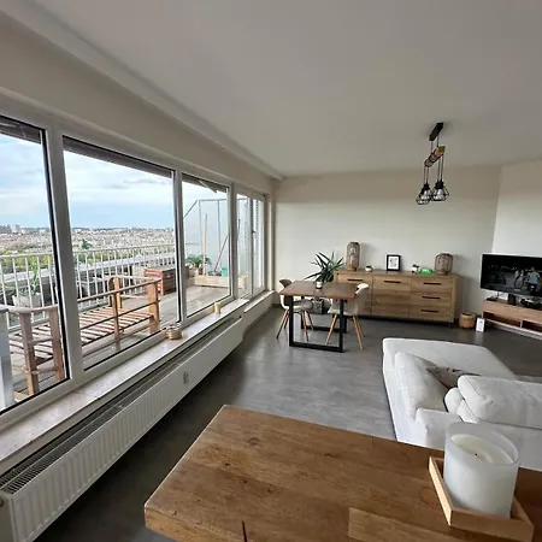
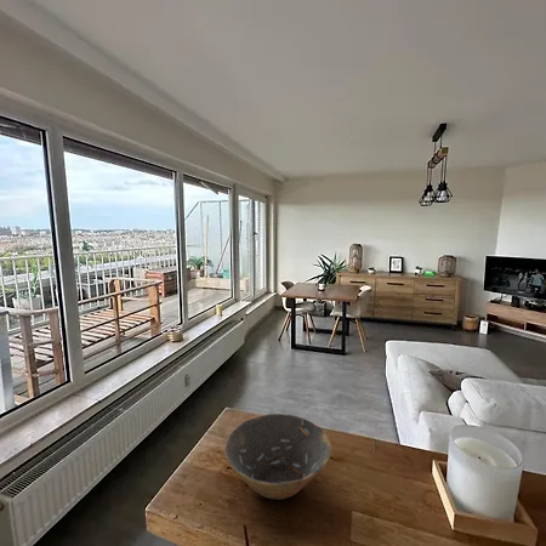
+ bowl (277, 461)
